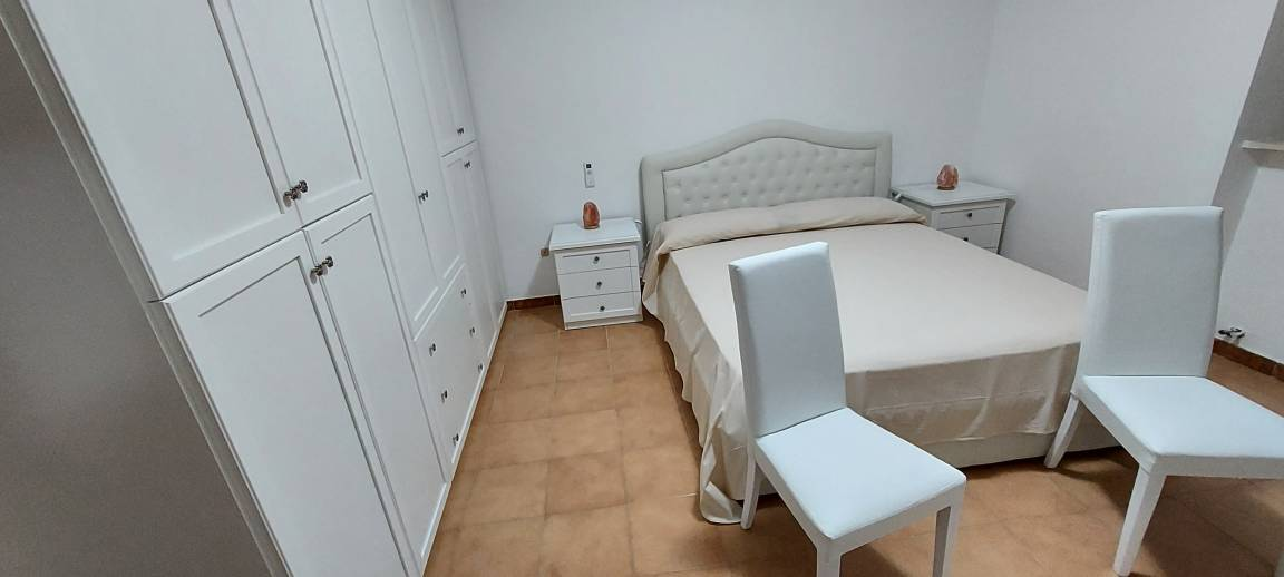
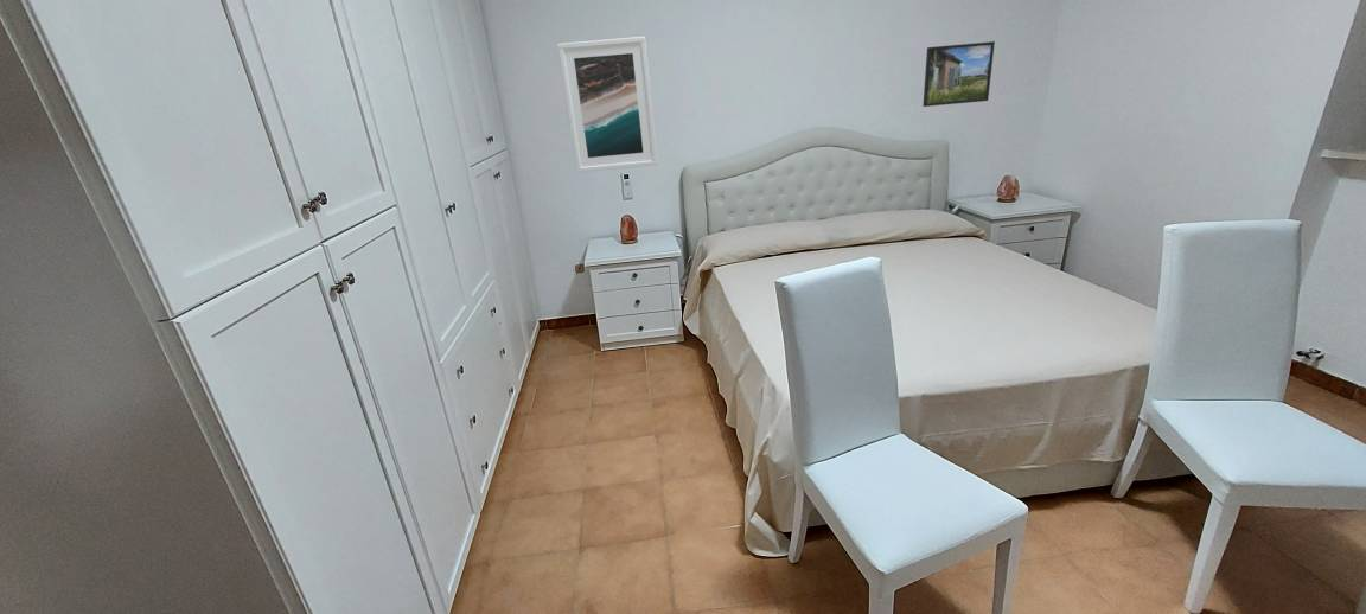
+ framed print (958, 75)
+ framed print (609, 107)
